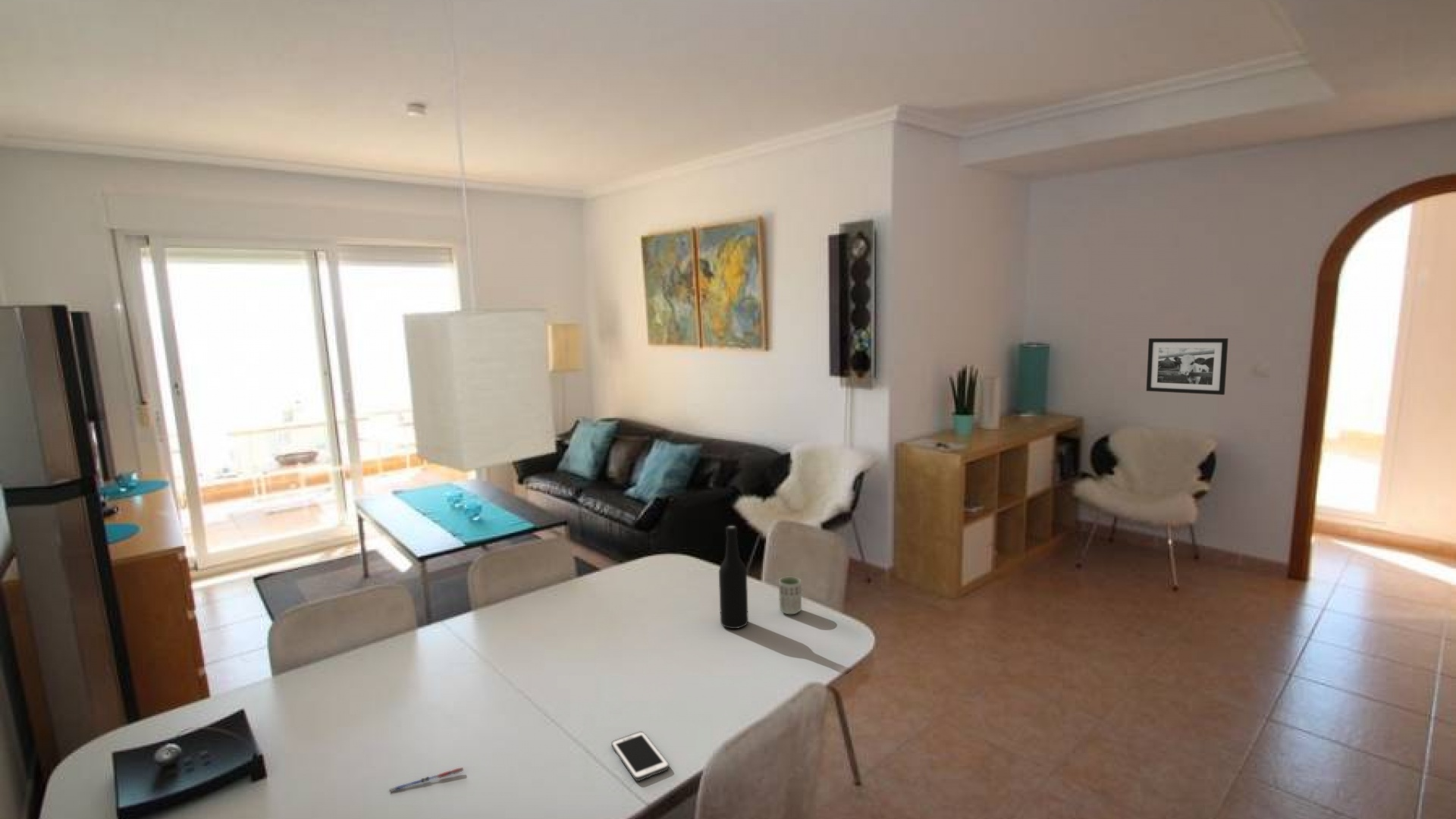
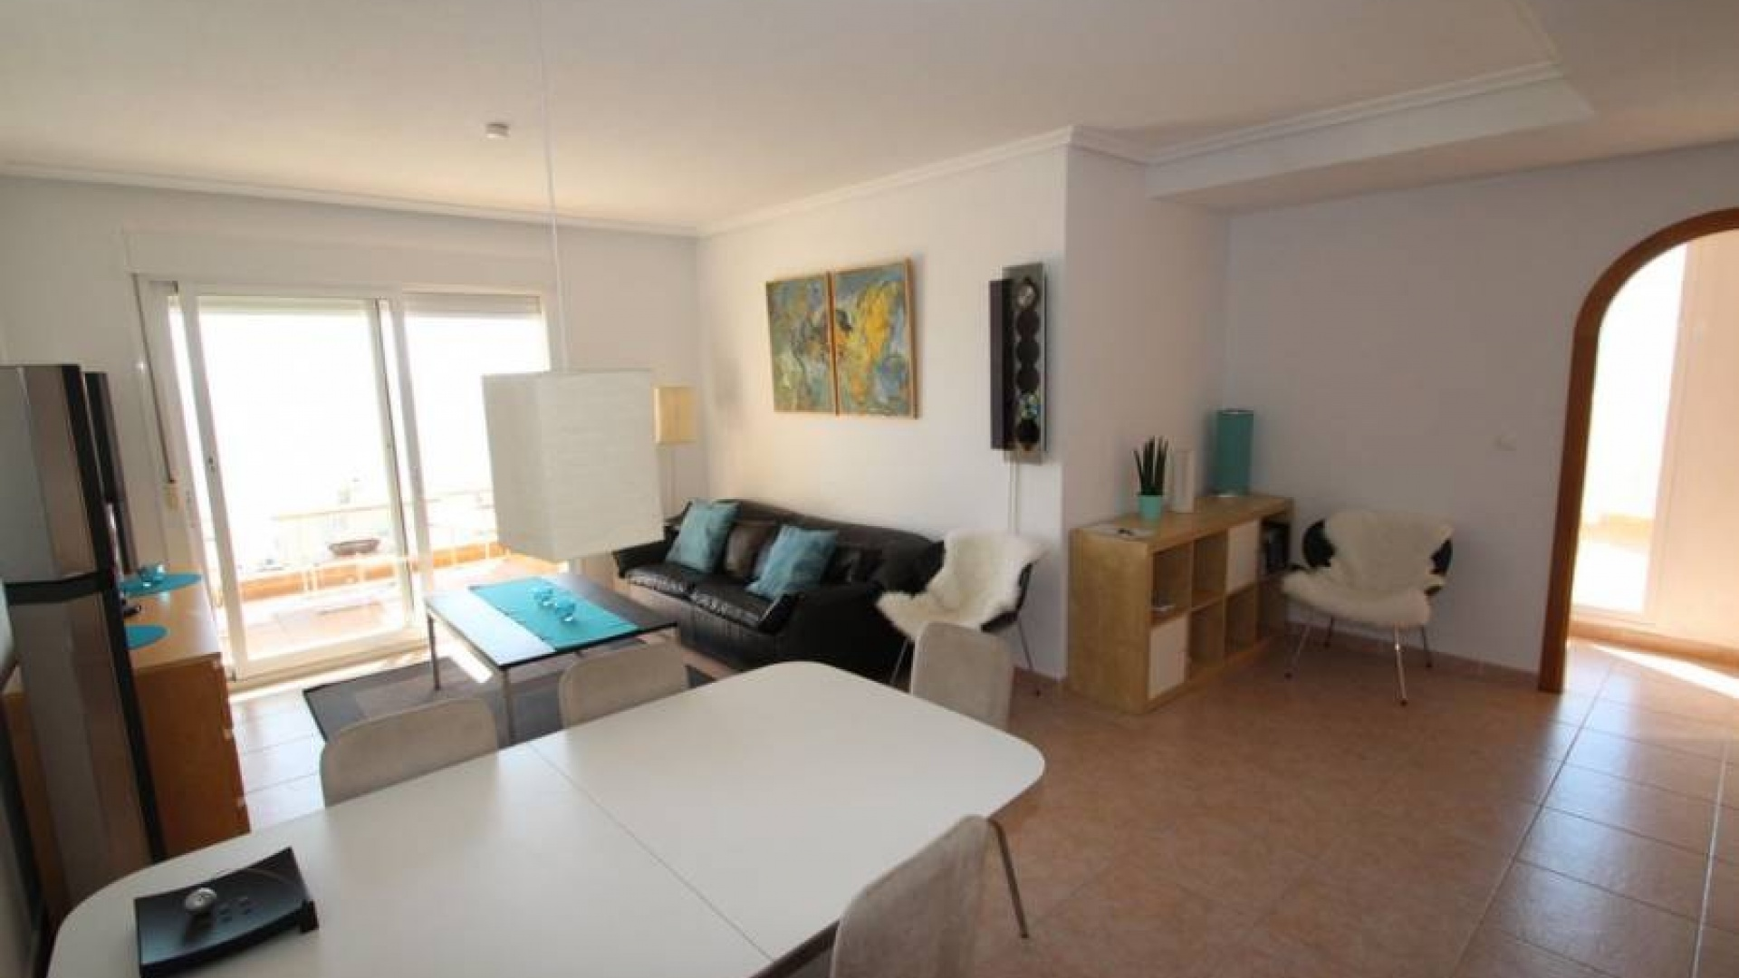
- picture frame (1185, 366)
- bottle (733, 576)
- cell phone (639, 755)
- cup (790, 595)
- pen (426, 778)
